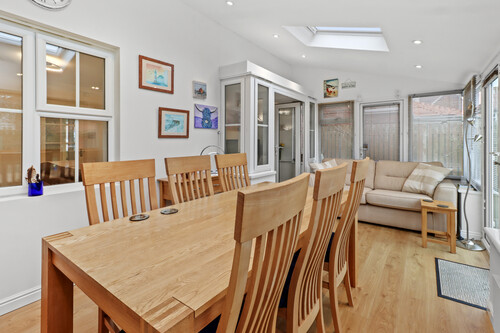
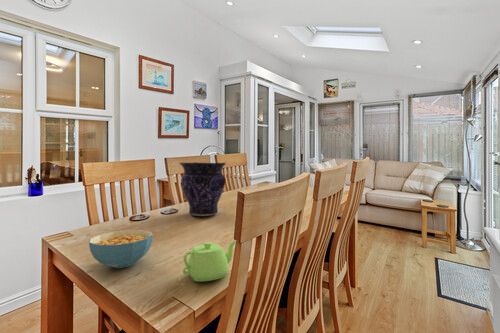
+ cereal bowl (122, 250)
+ teapot (211, 258)
+ vase (203, 188)
